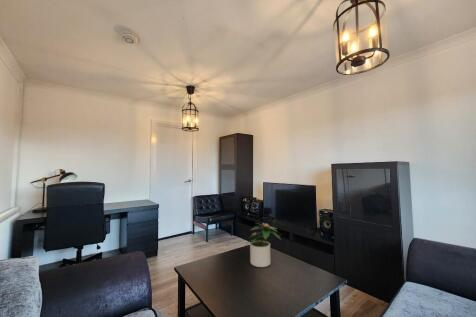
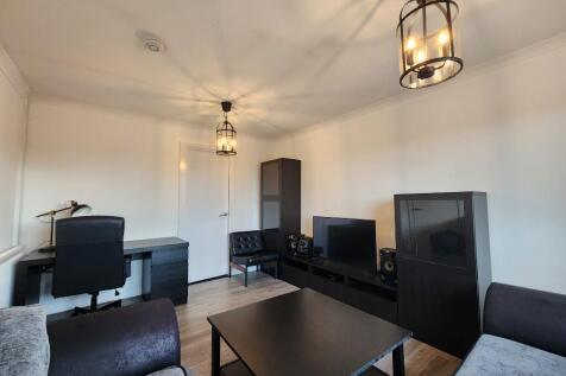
- potted plant (263, 242)
